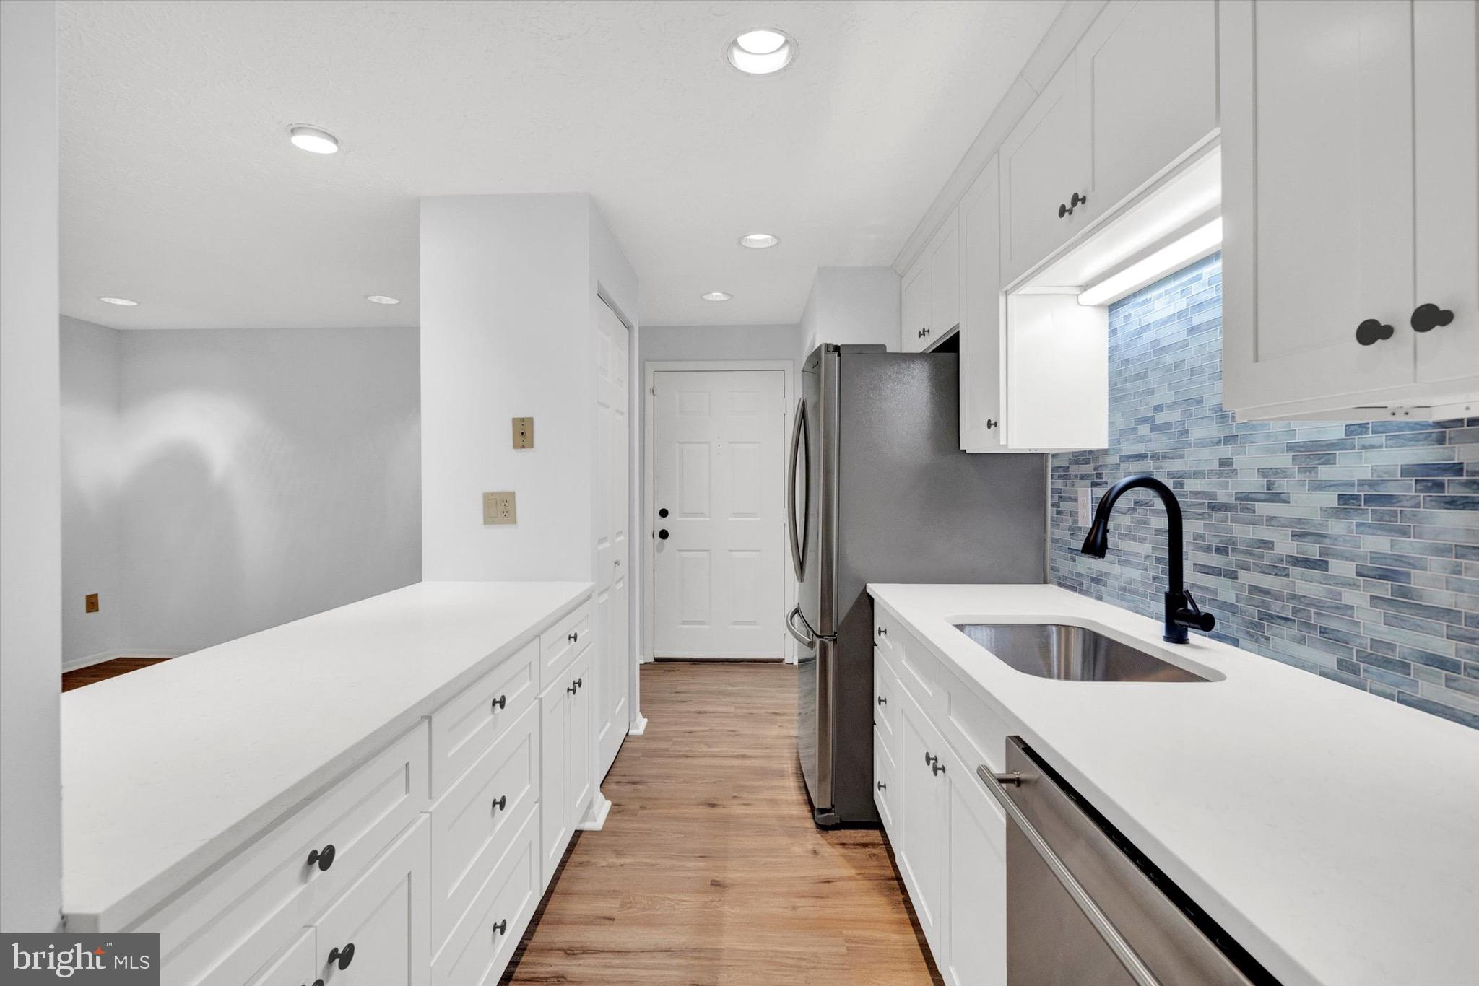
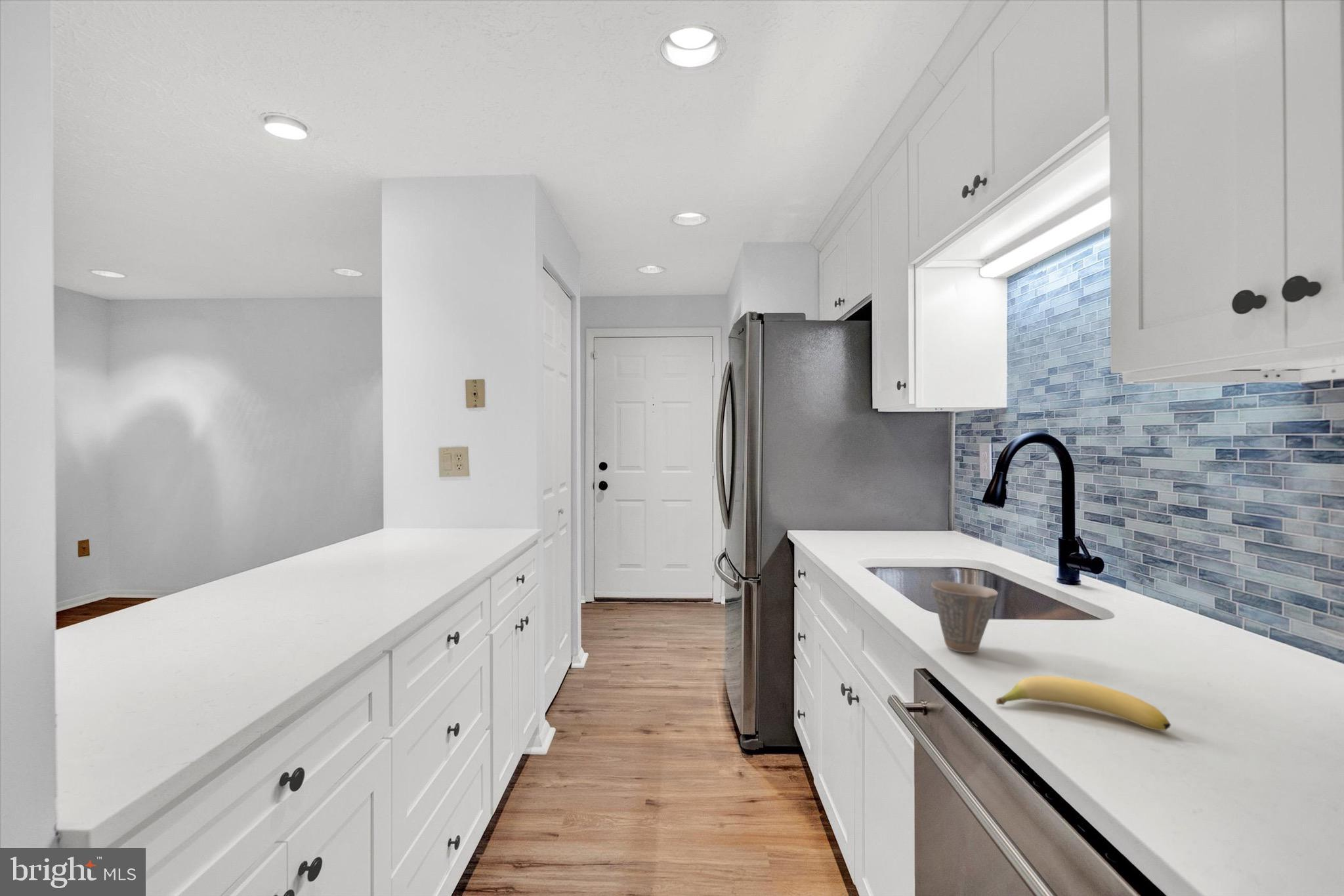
+ cup (964, 617)
+ banana (1080, 700)
